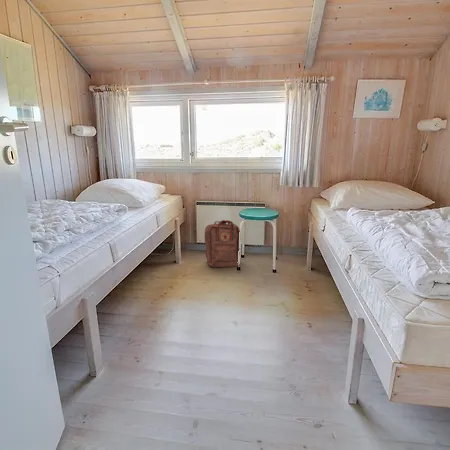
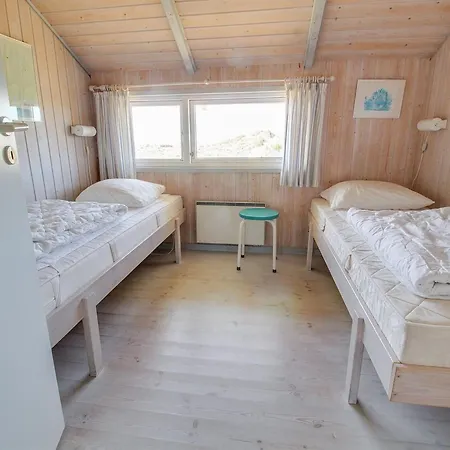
- backpack (222, 242)
